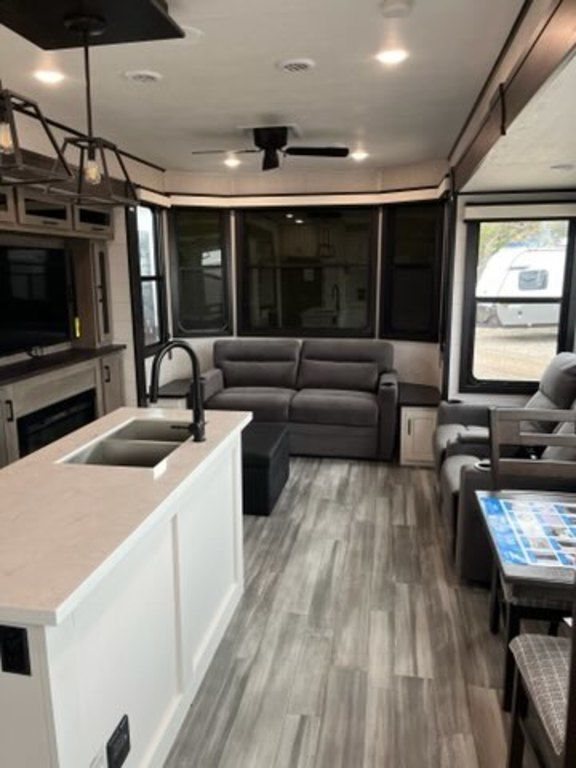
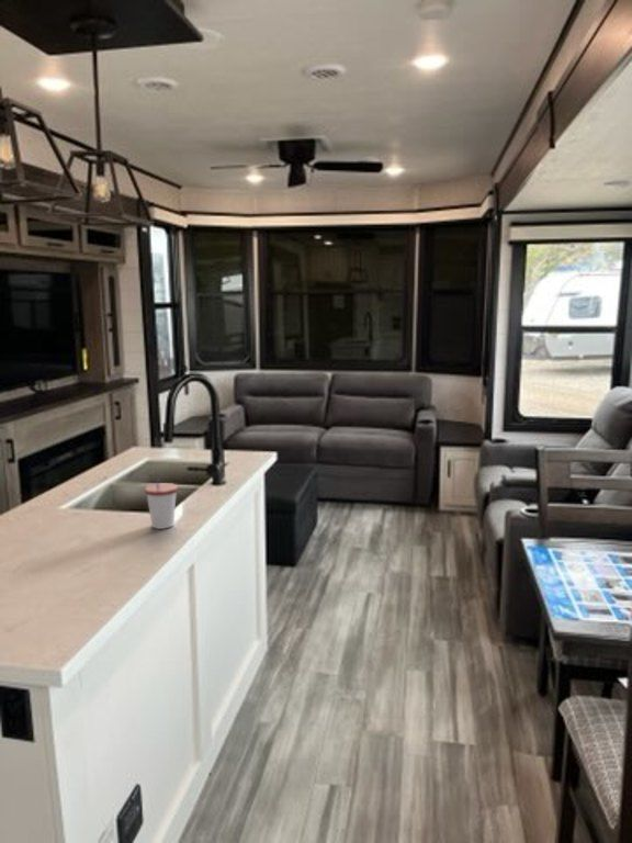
+ cup (161, 502)
